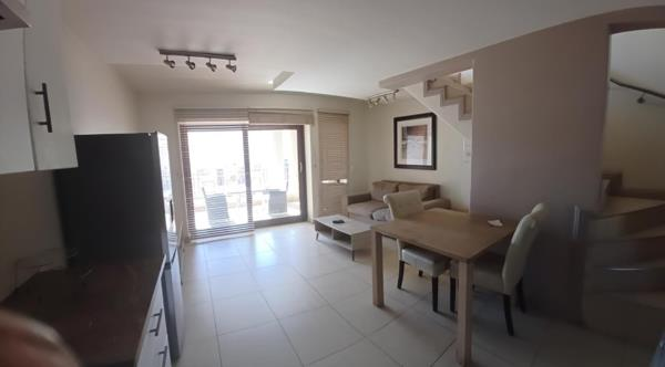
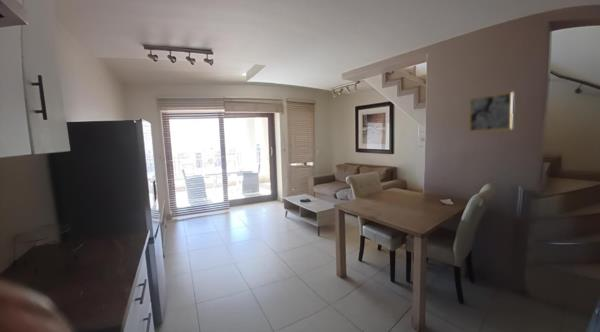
+ wall art (489, 113)
